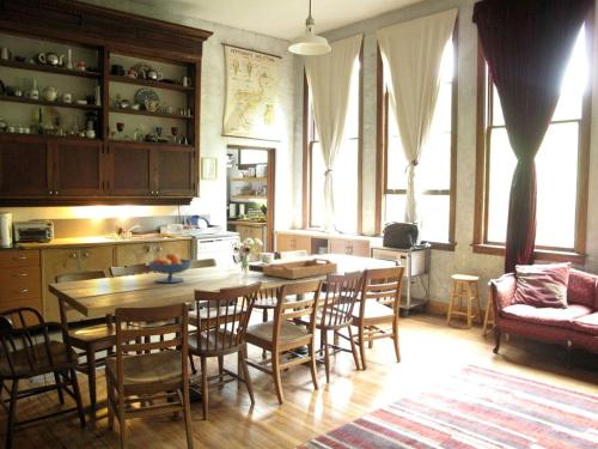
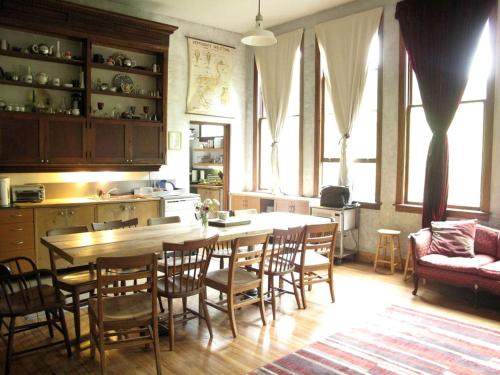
- serving tray (300, 267)
- fruit bowl (170, 267)
